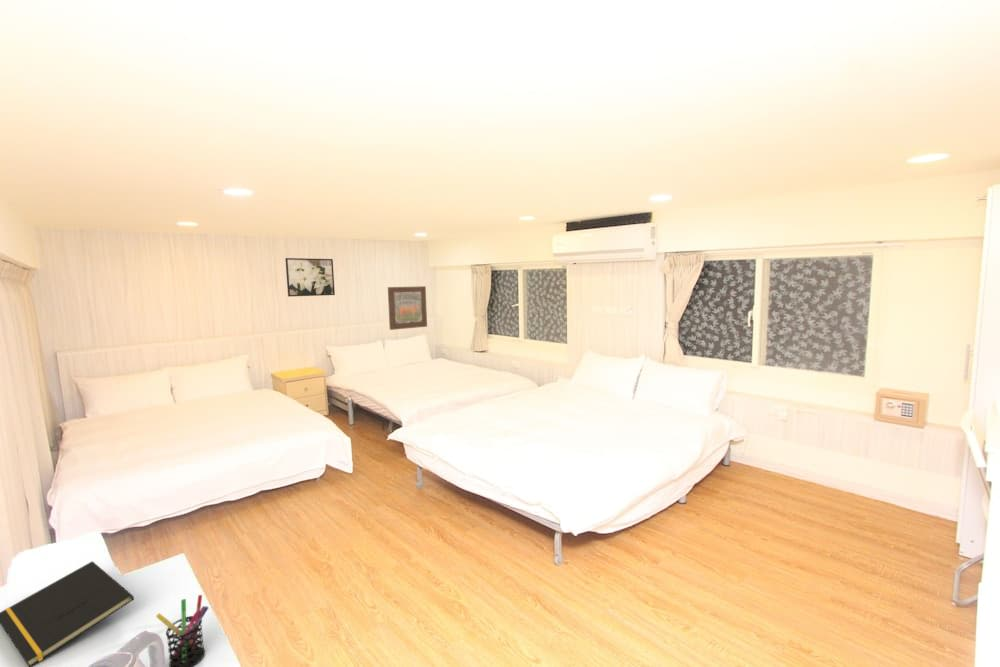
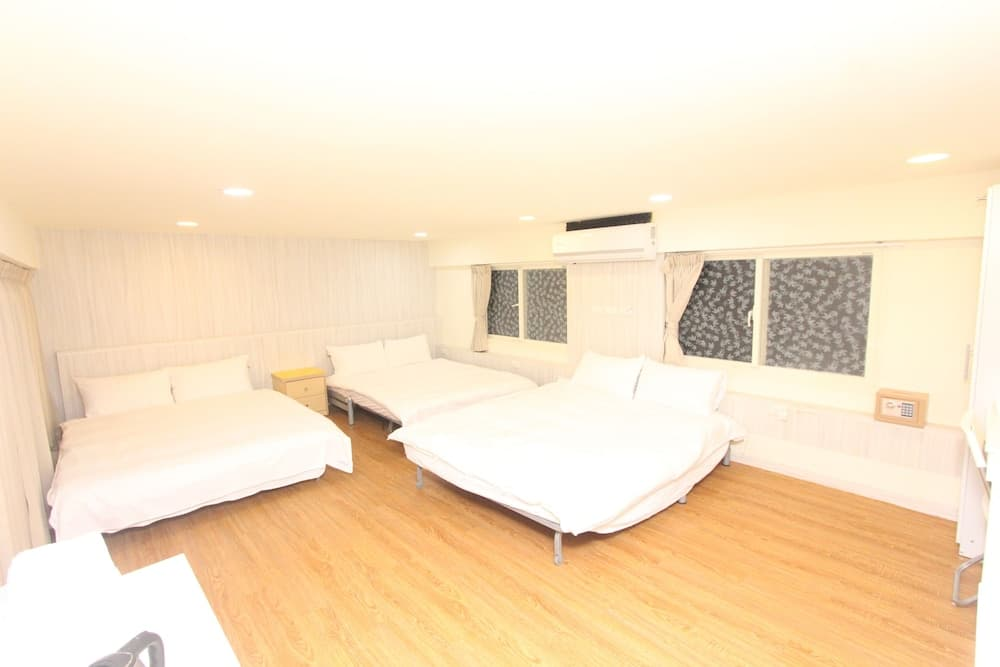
- notepad (65, 607)
- pen holder (186, 627)
- wall art (408, 307)
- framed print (310, 277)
